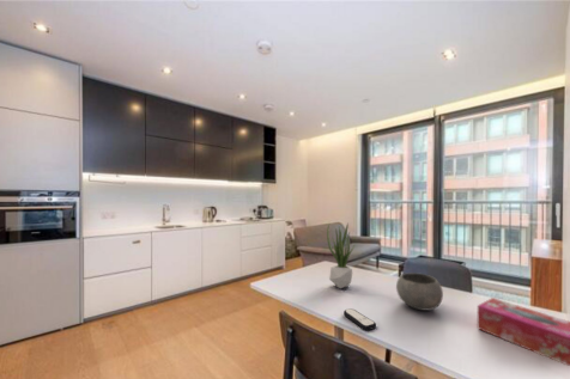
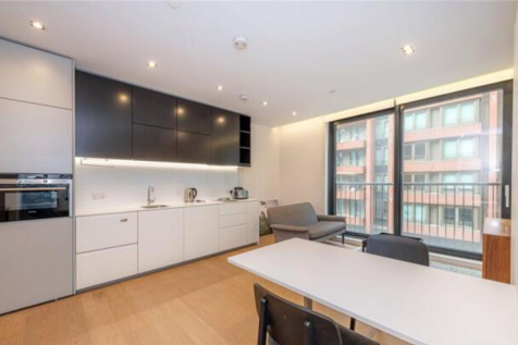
- potted plant (339, 255)
- tissue box (528, 328)
- remote control (358, 318)
- bowl (418, 292)
